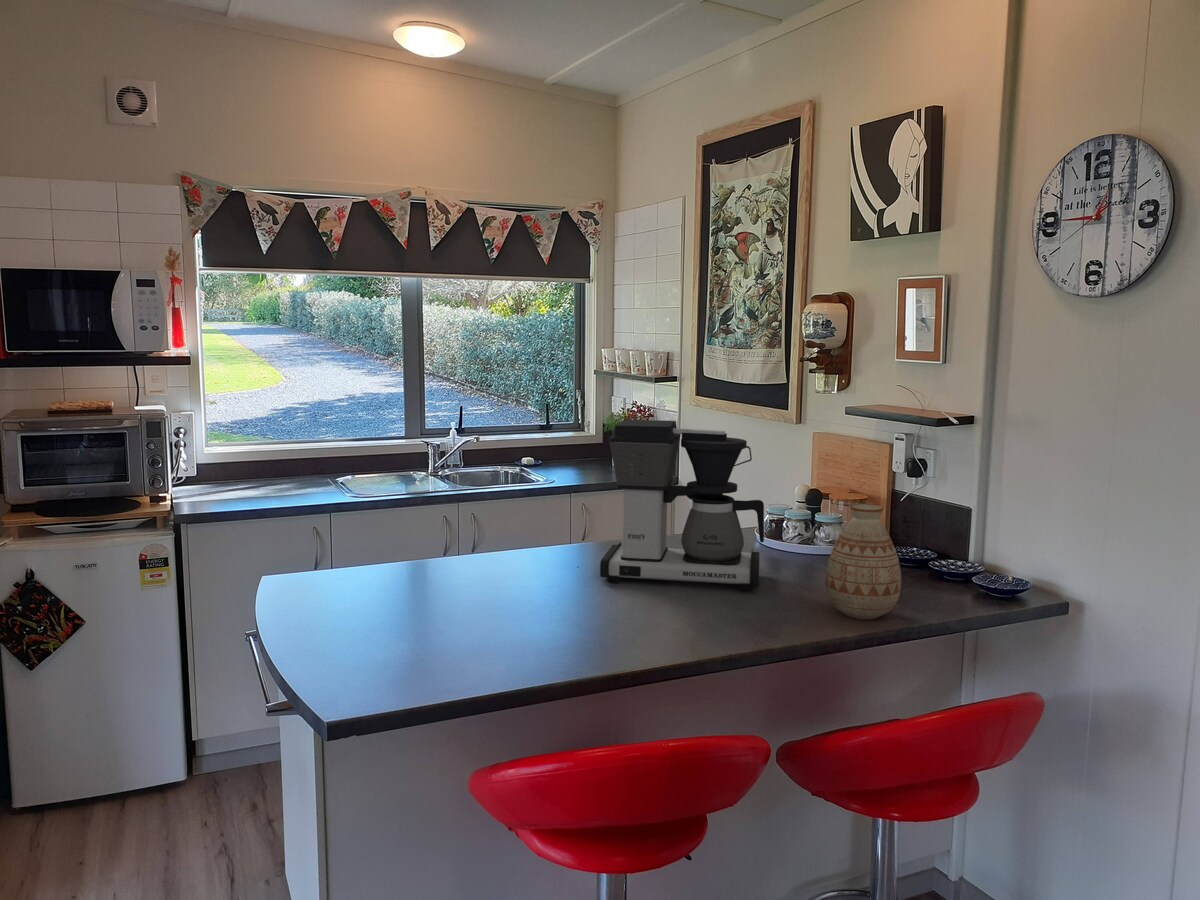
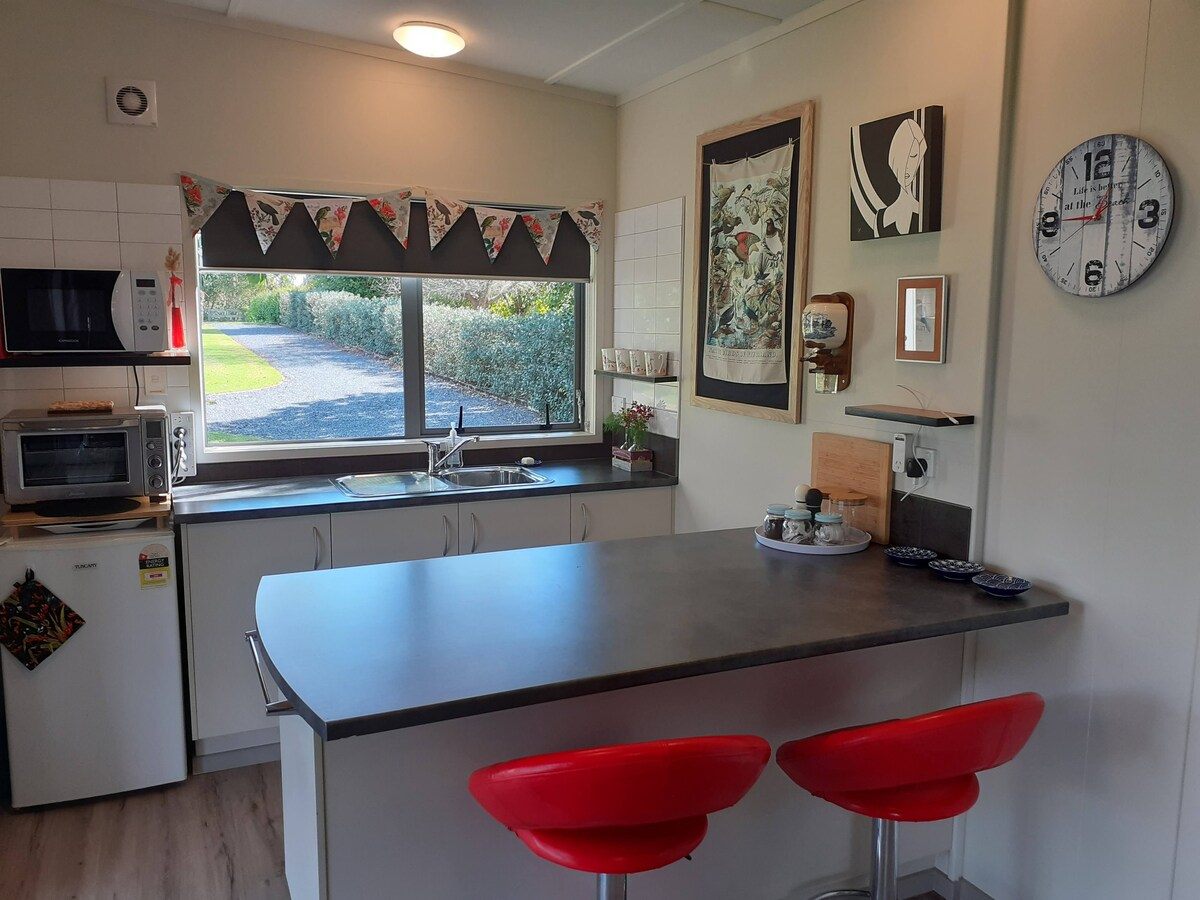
- vase (864, 561)
- coffee maker (688, 497)
